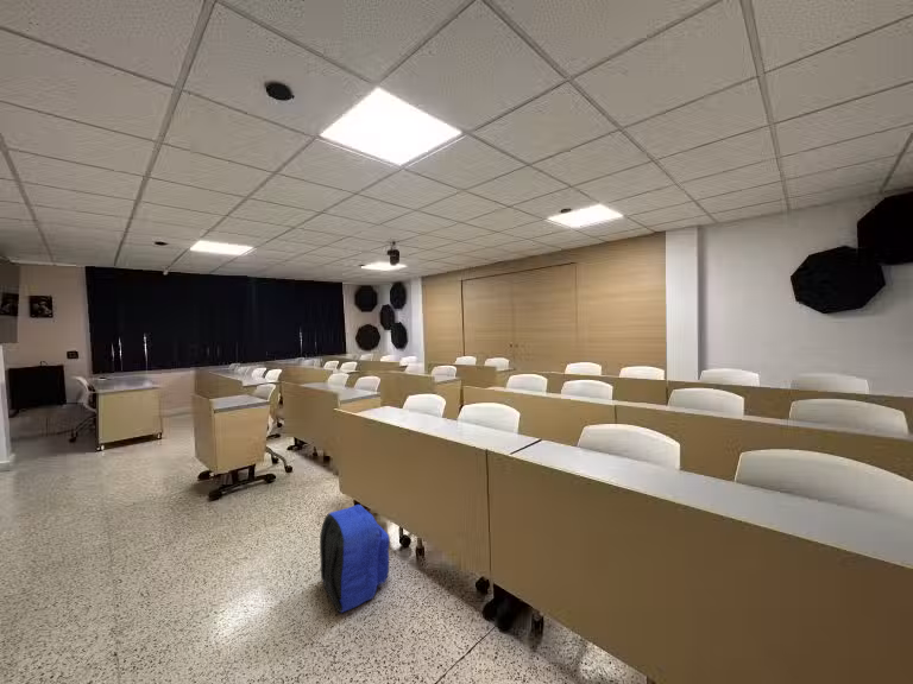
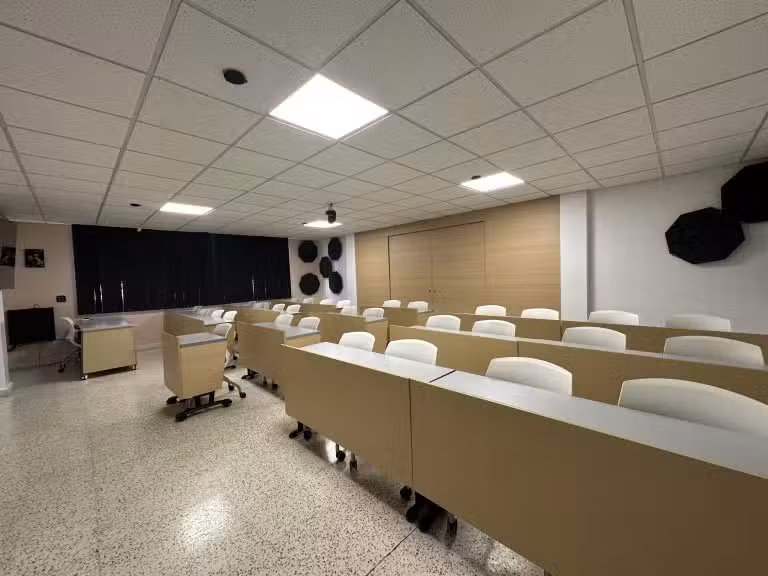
- backpack (354, 546)
